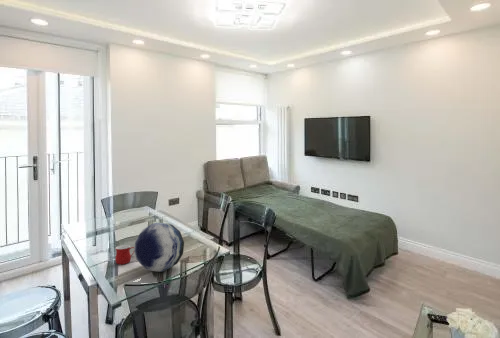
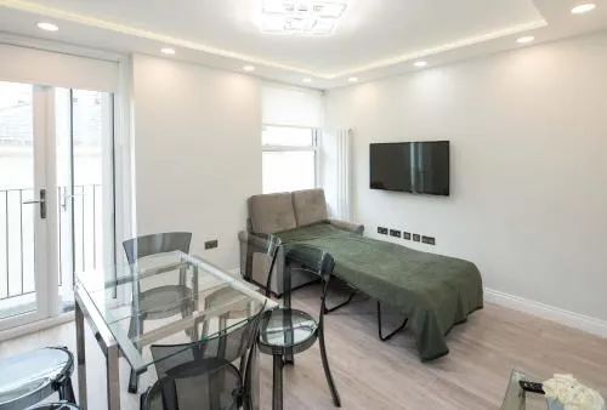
- mug (125, 254)
- decorative orb (159, 246)
